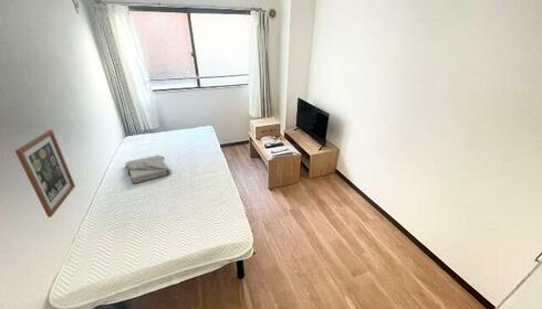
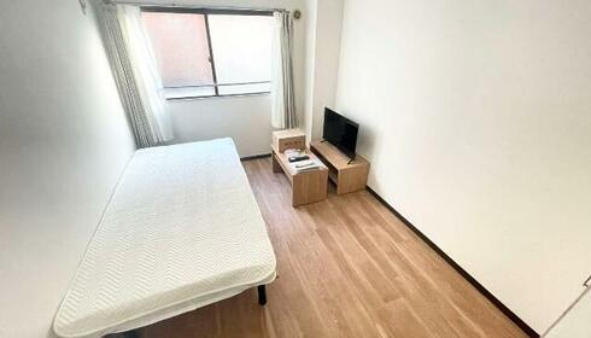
- wall art (50, 171)
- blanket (147, 164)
